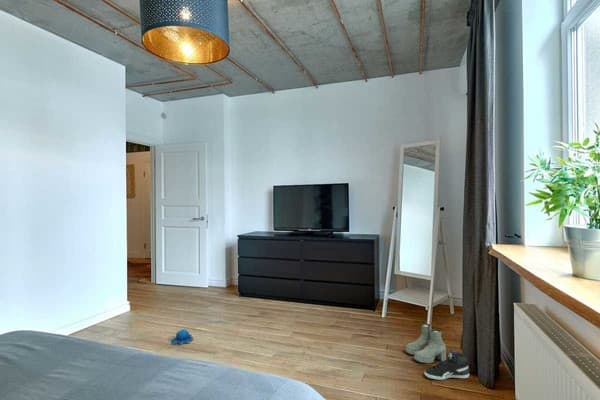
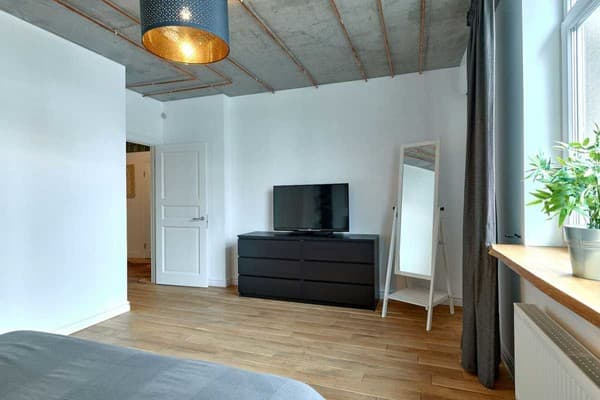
- sneaker (445, 363)
- boots (425, 342)
- plush toy (182, 335)
